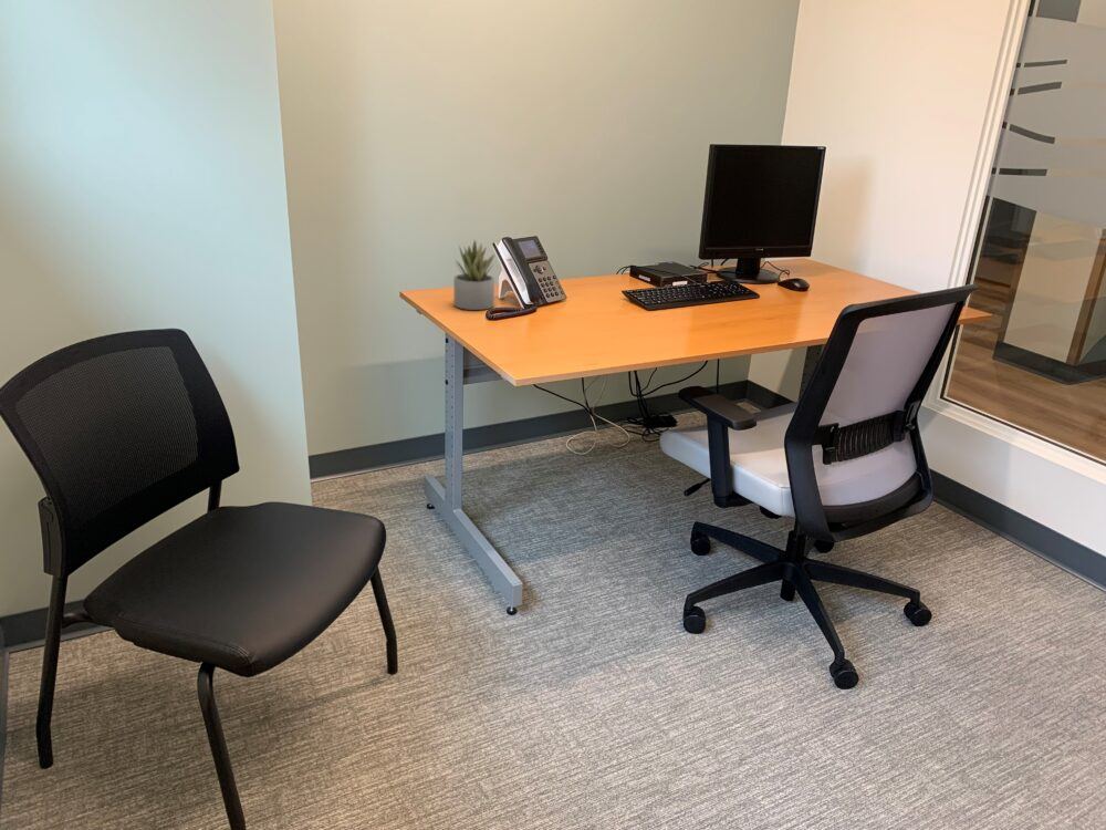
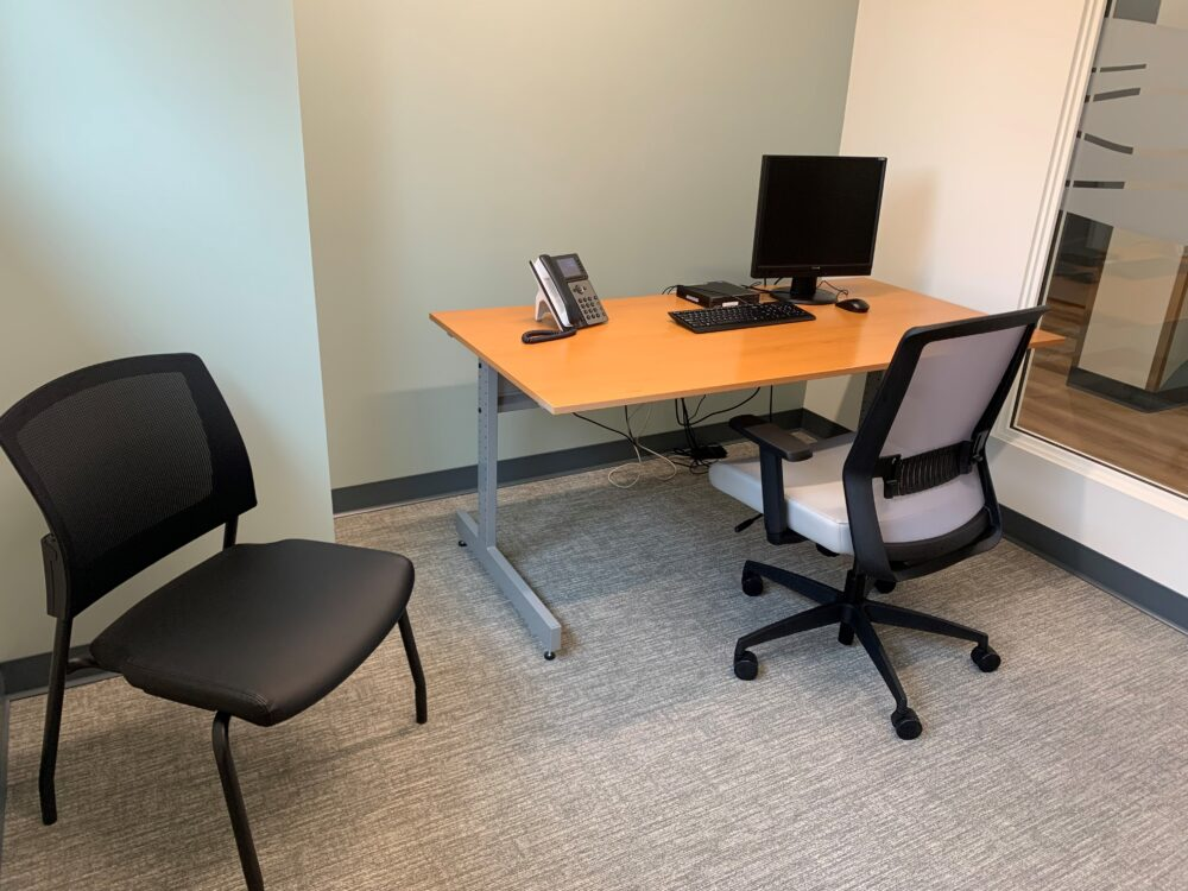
- succulent plant (473, 272)
